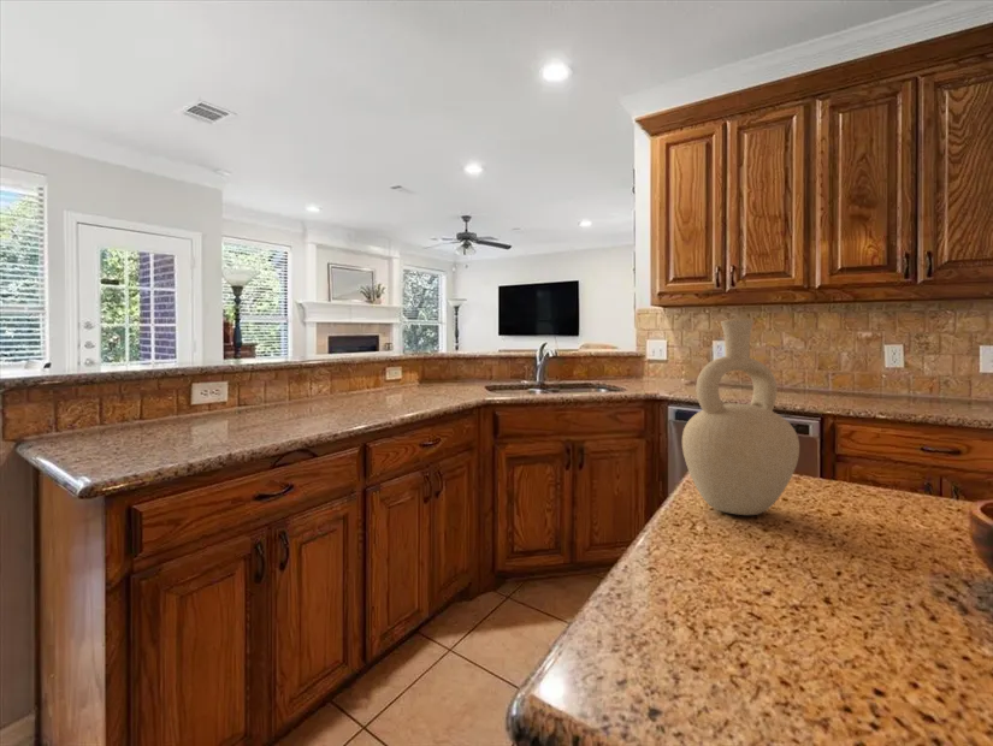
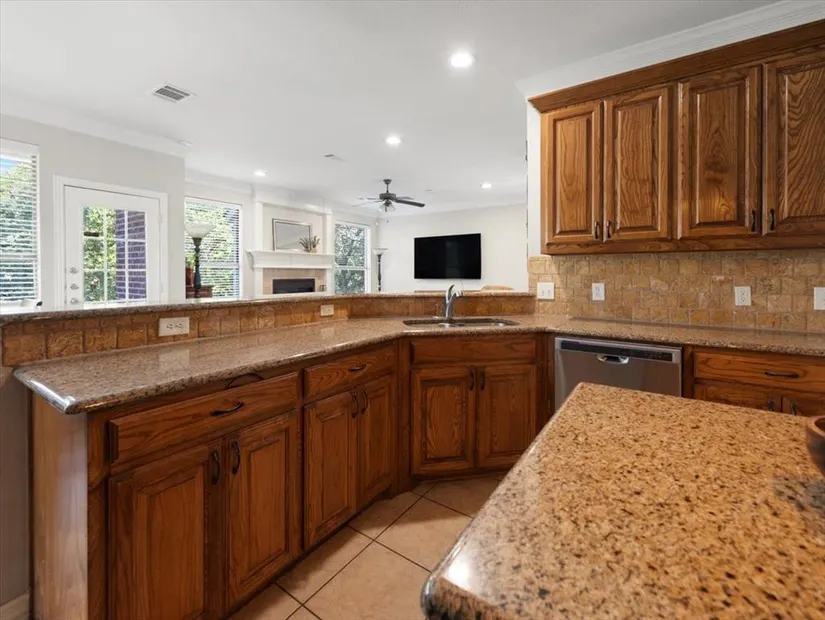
- vase (738, 415)
